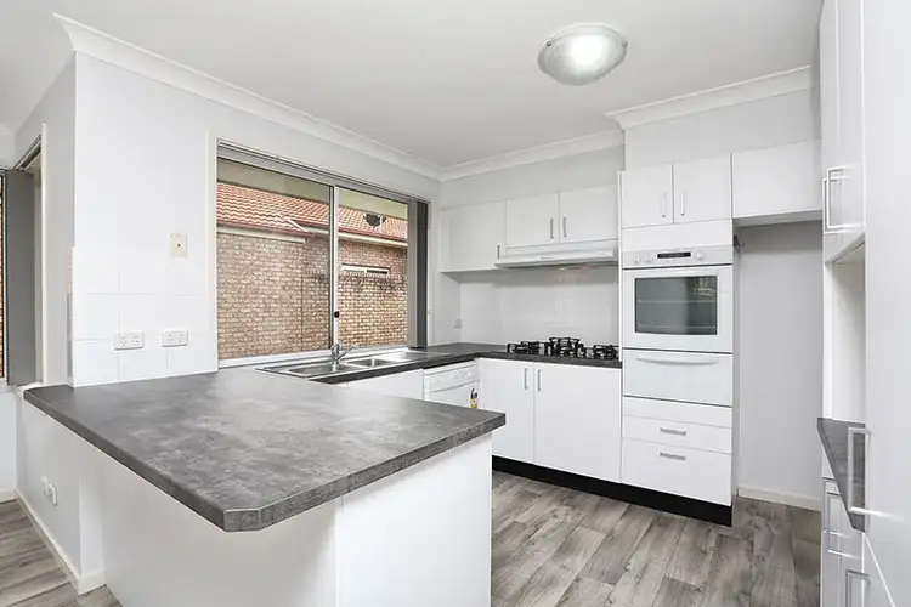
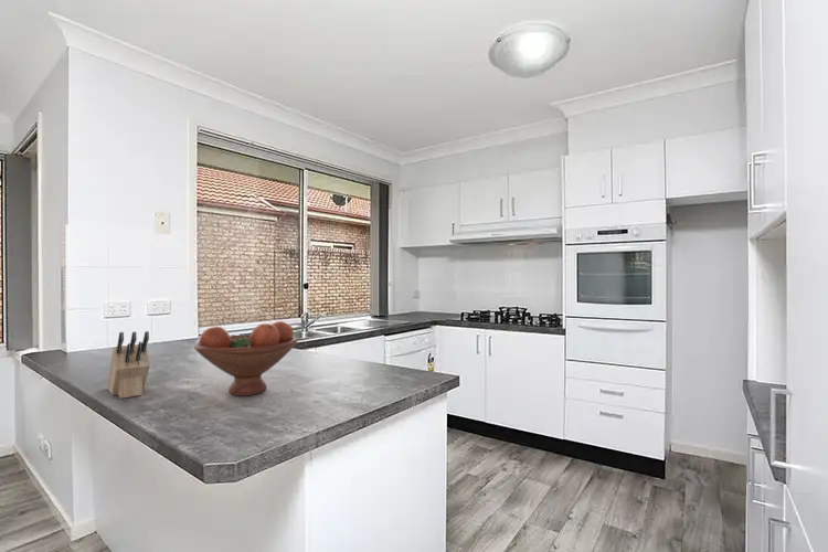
+ knife block (128, 360)
+ fruit bowl (247, 355)
